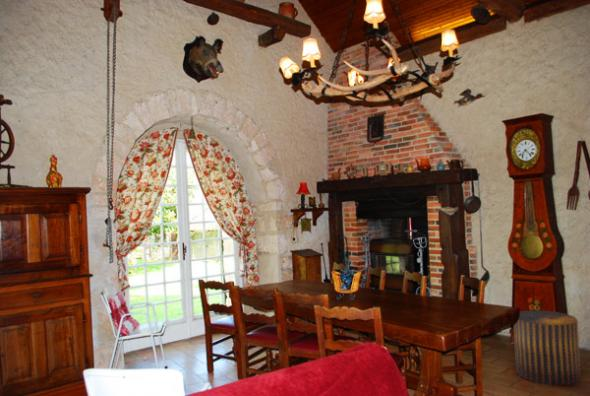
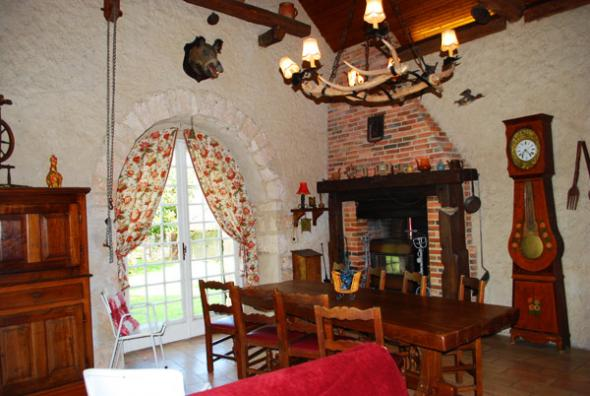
- stool (545, 345)
